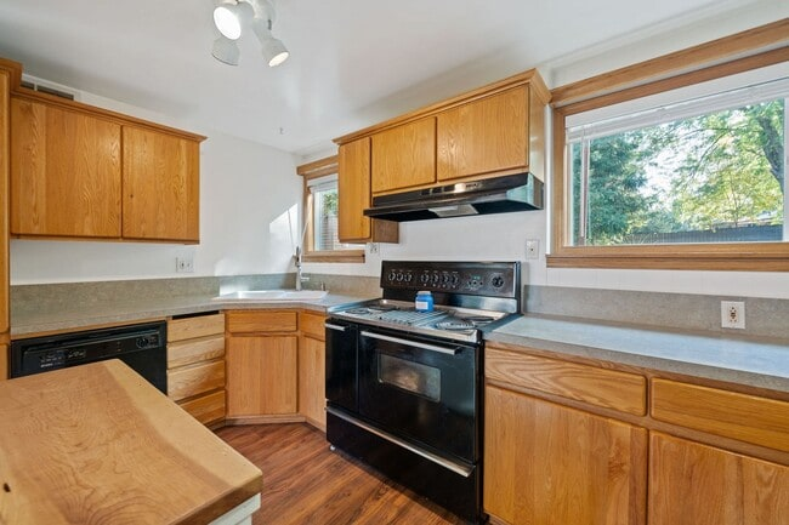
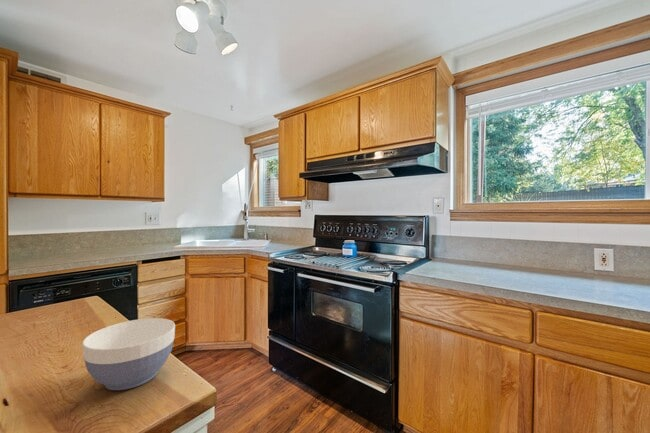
+ bowl (132, 354)
